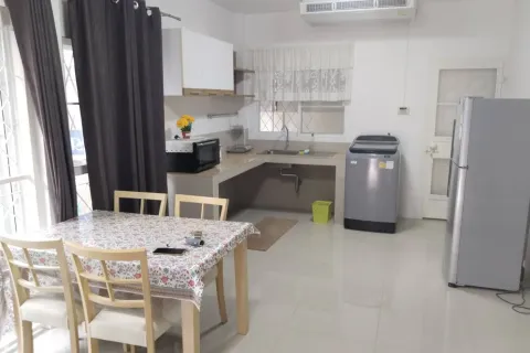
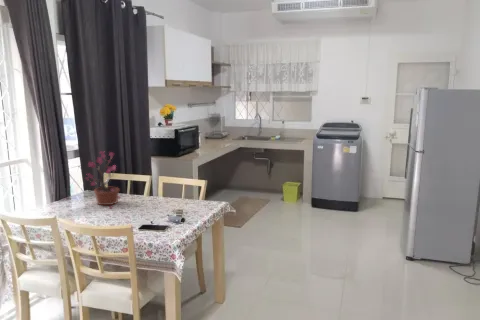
+ potted plant (108, 178)
